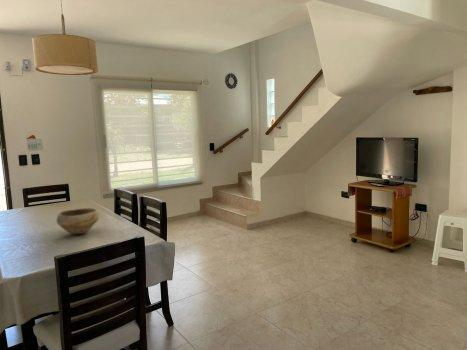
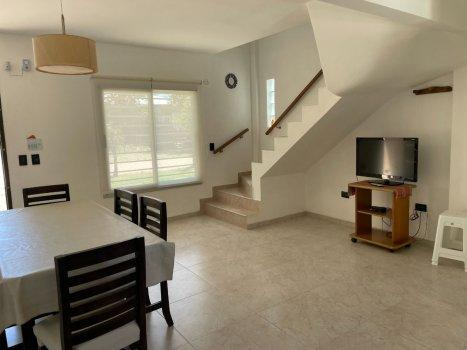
- bowl (78, 221)
